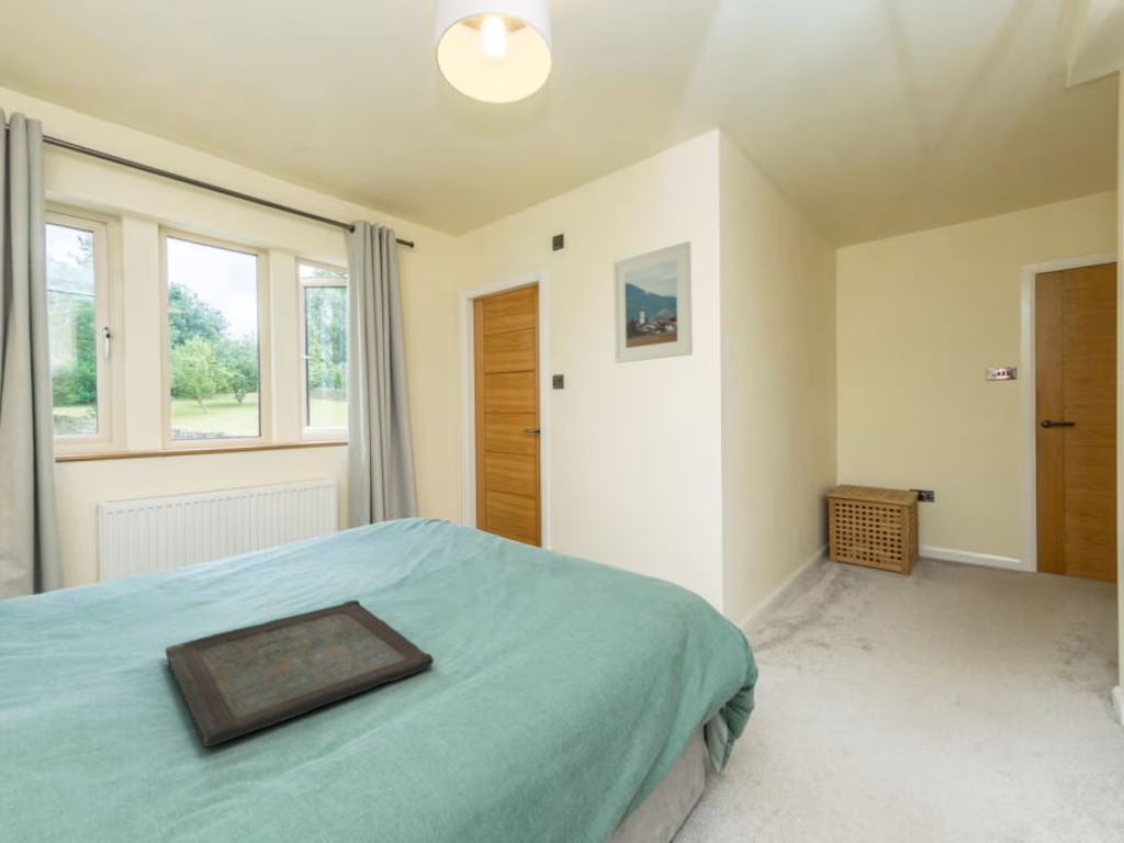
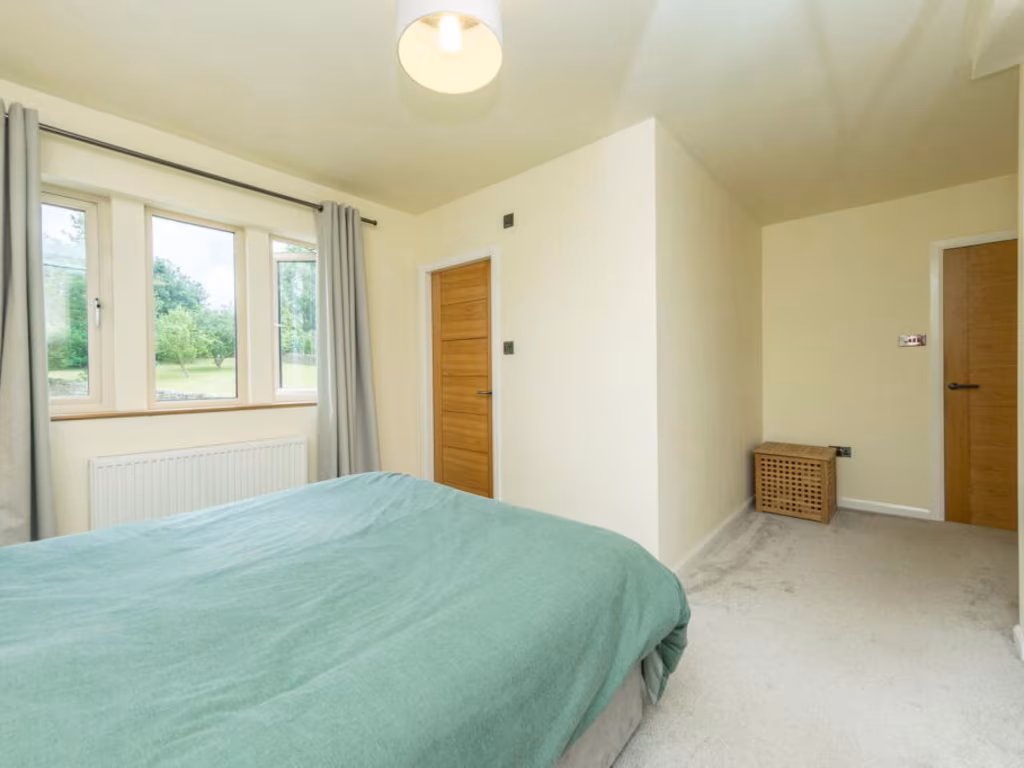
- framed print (650, 305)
- serving tray (296, 655)
